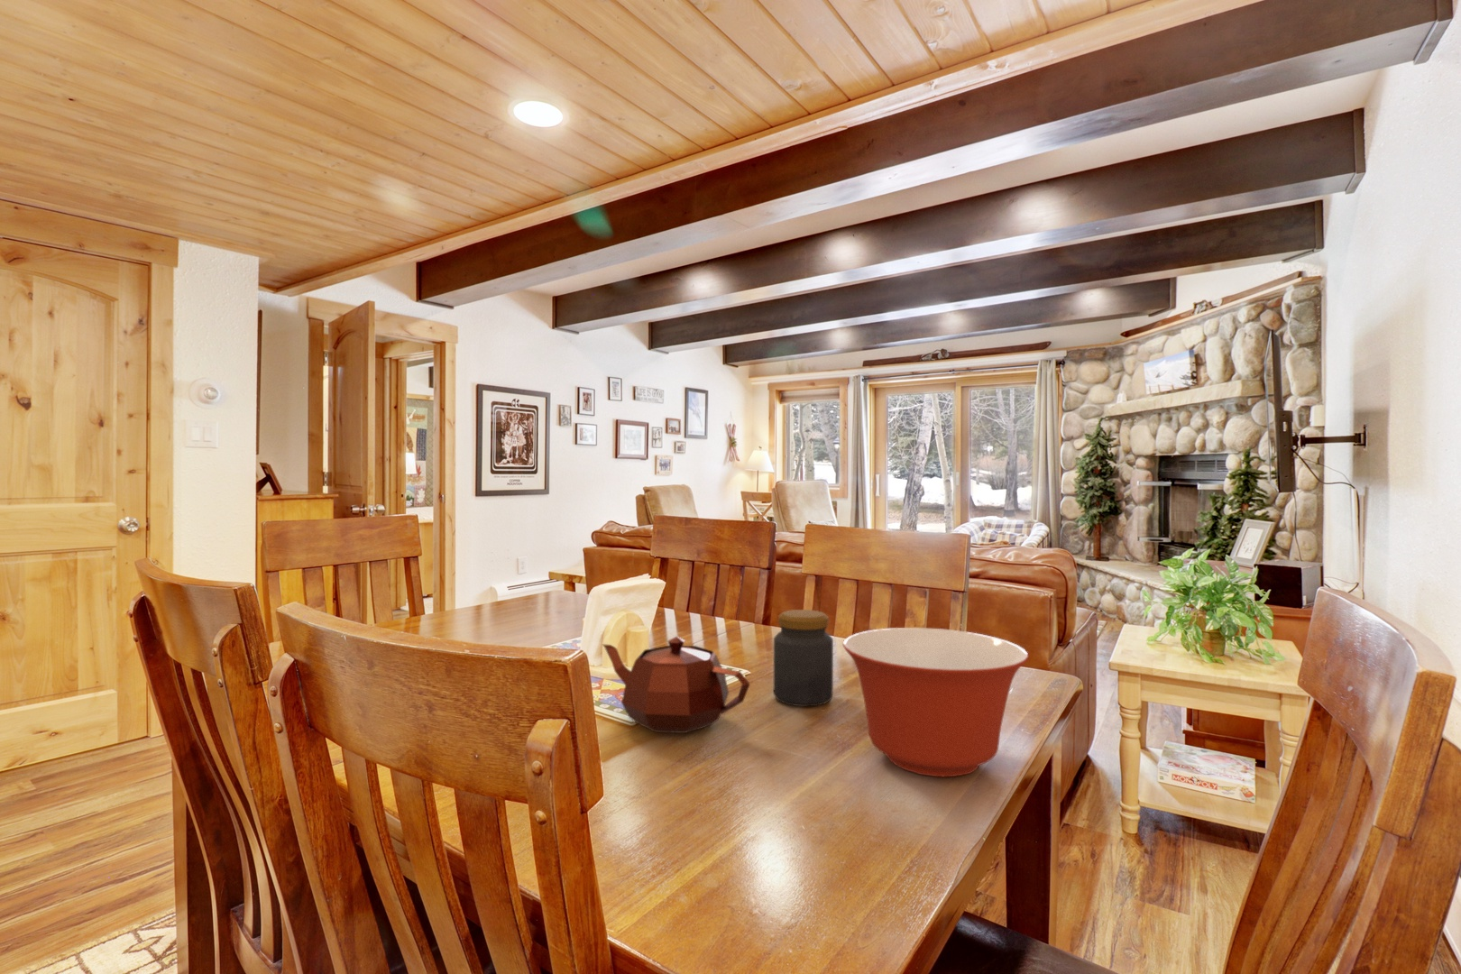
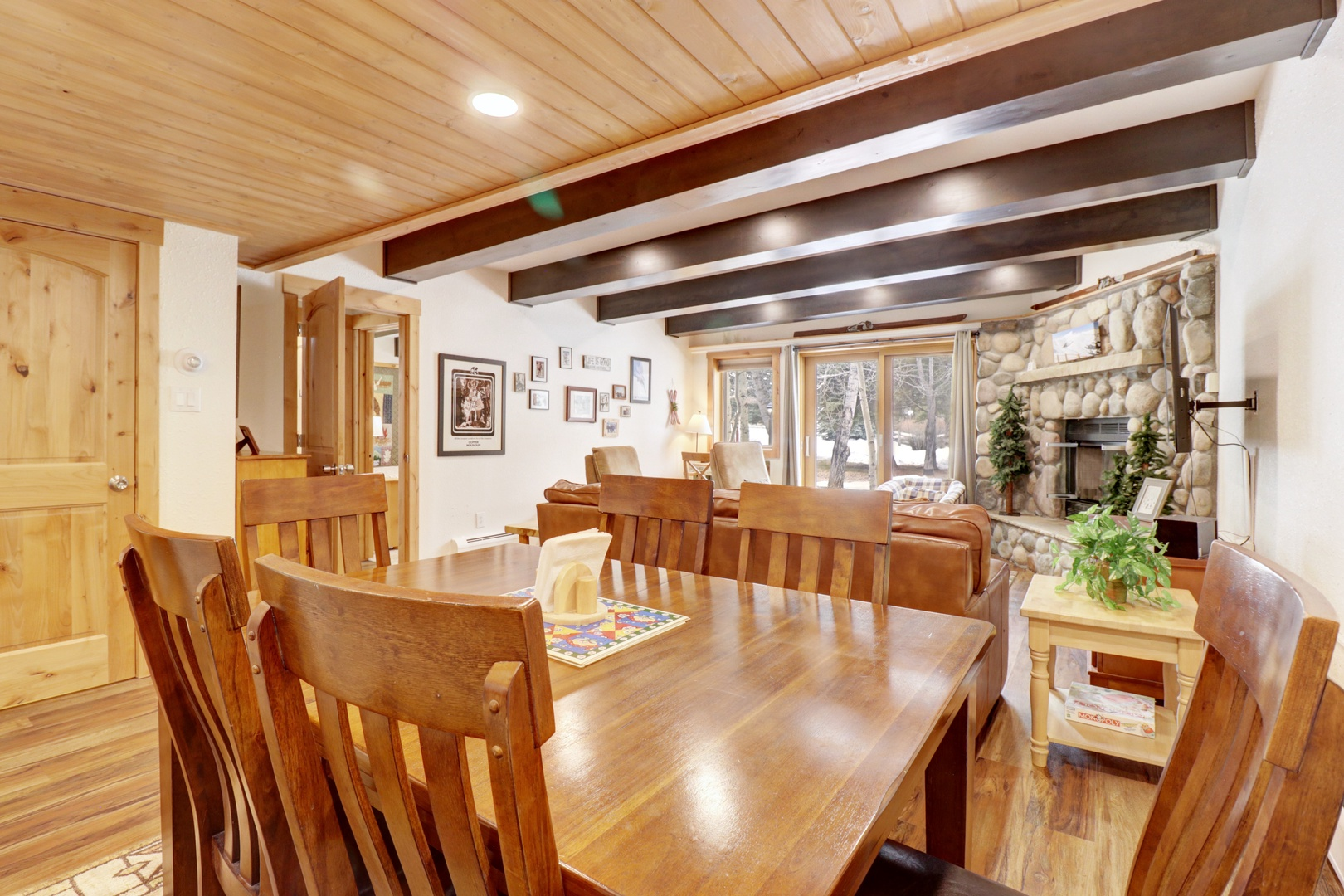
- teapot (671, 678)
- mixing bowl (932, 701)
- jar (802, 655)
